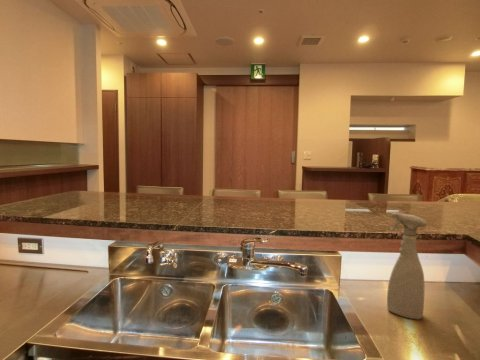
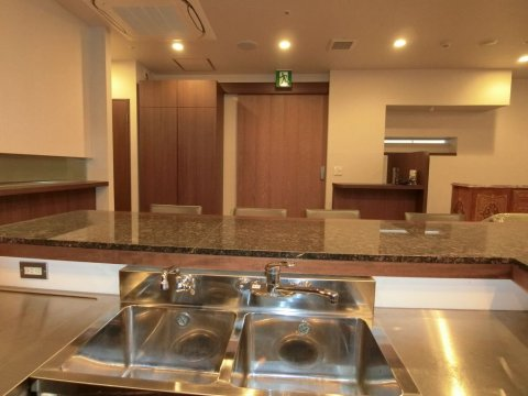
- spray bottle (408, 264)
